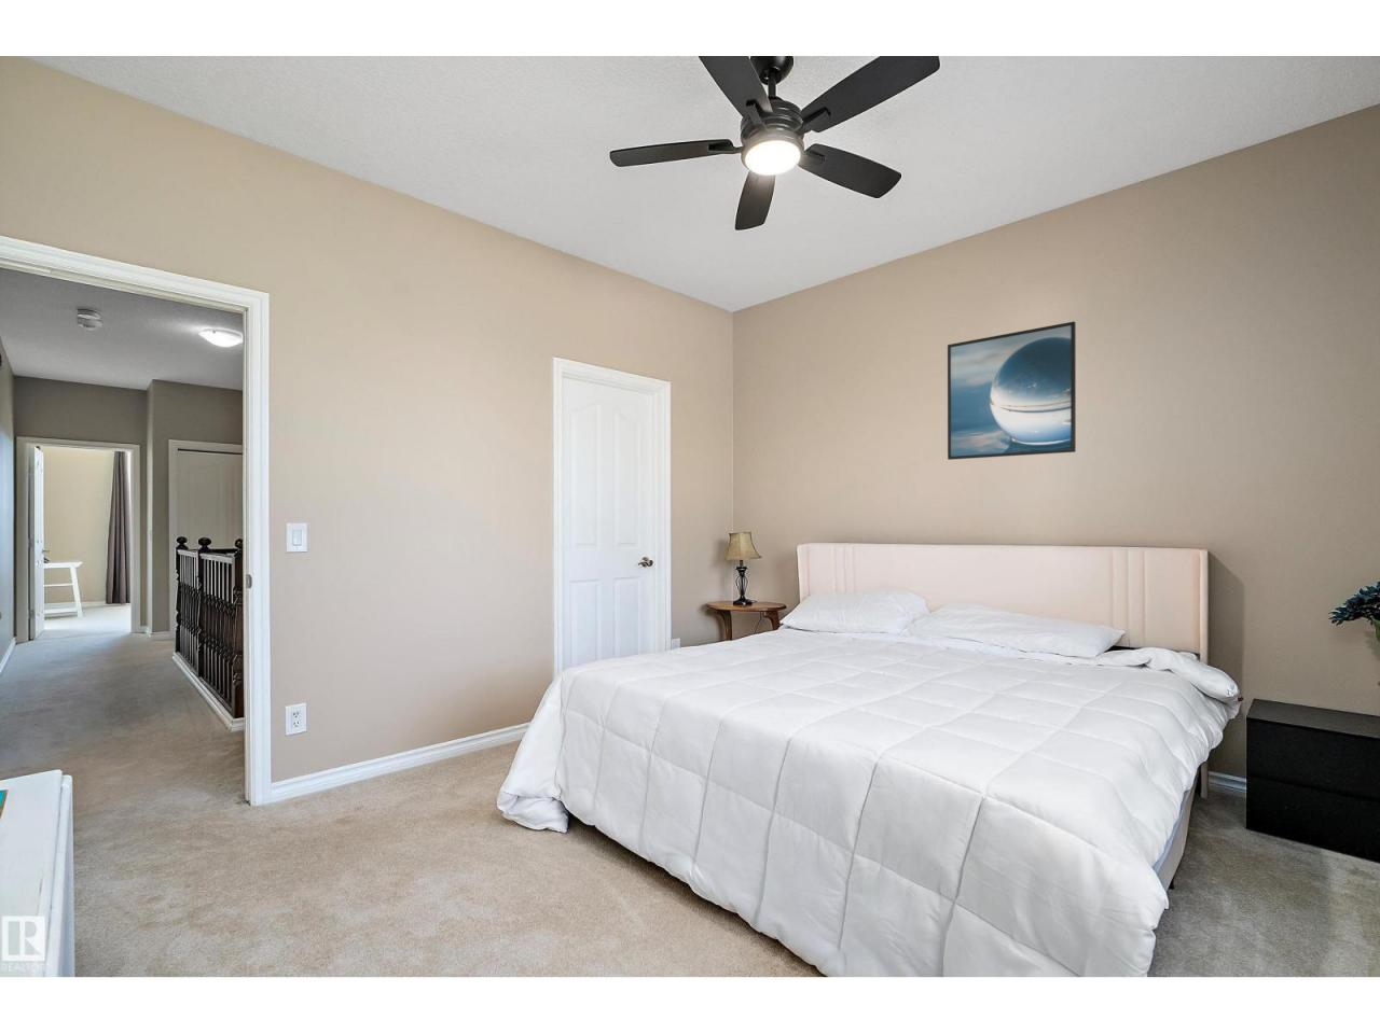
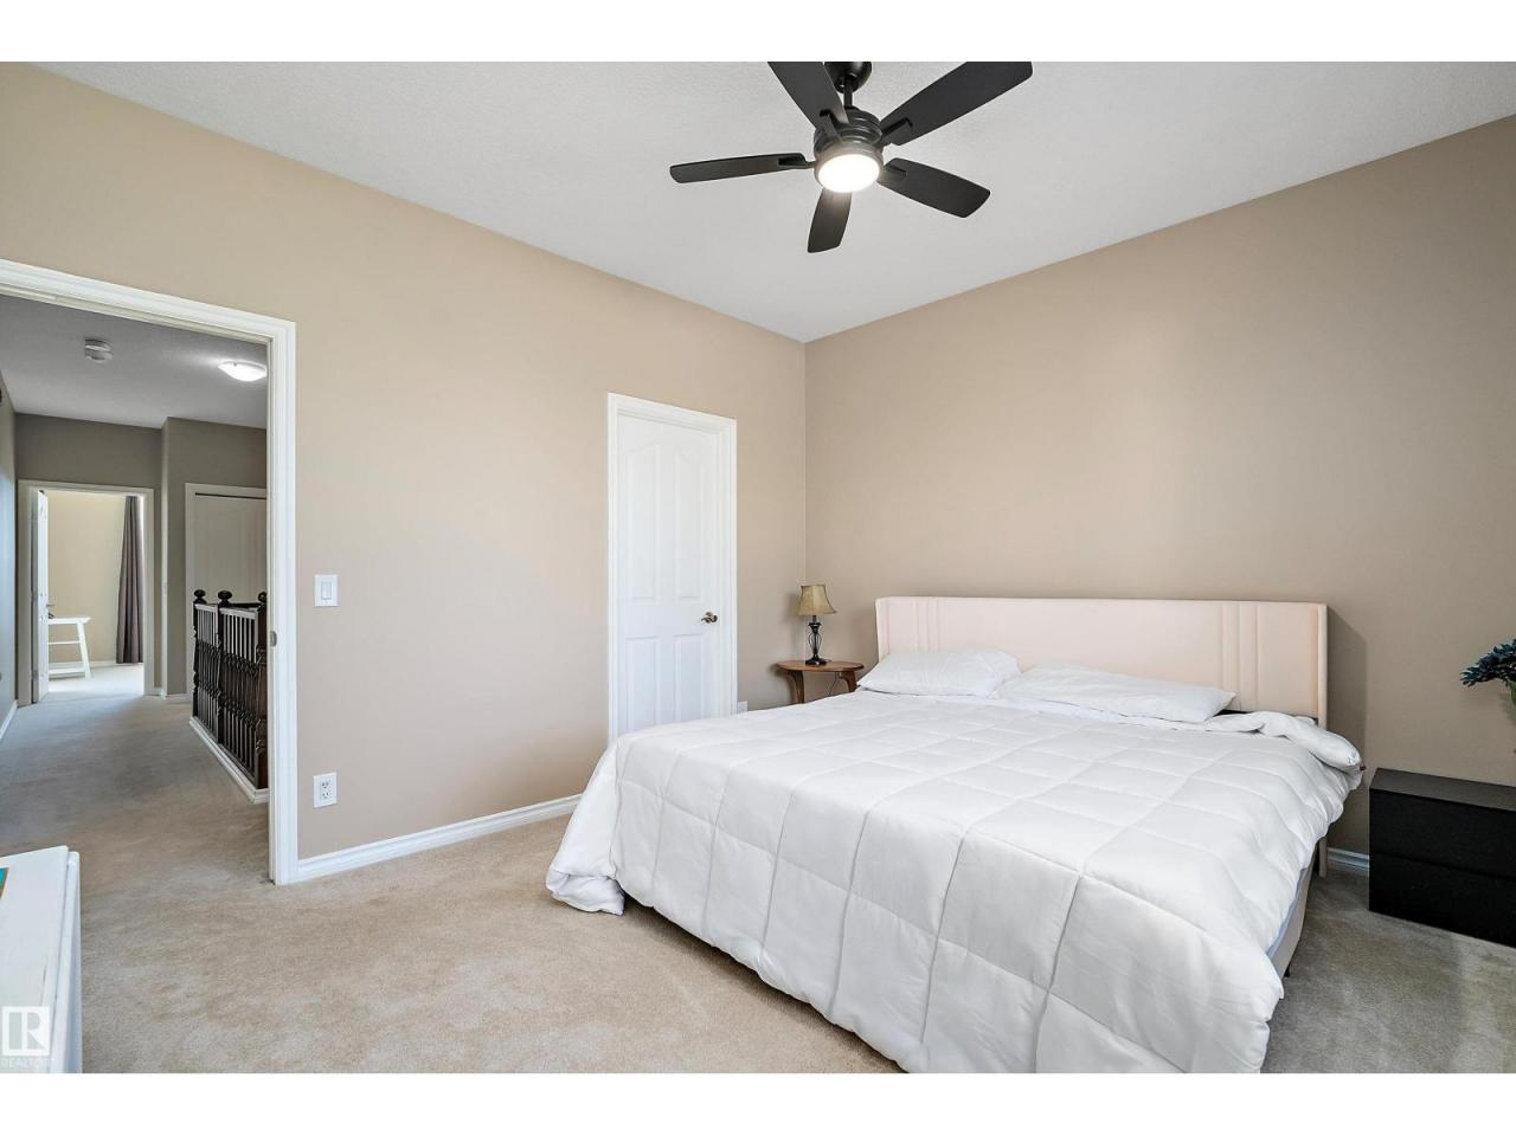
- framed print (1007, 394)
